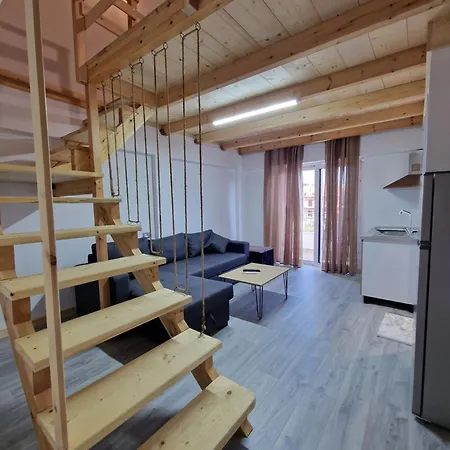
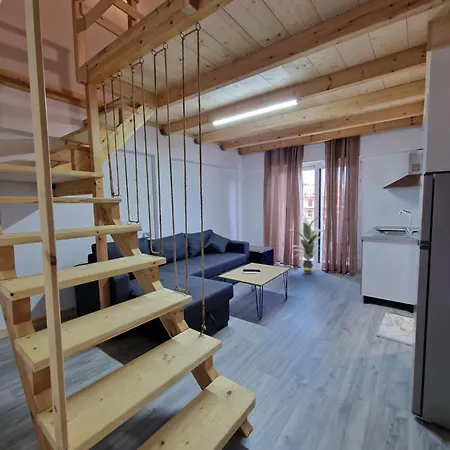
+ indoor plant (306, 243)
